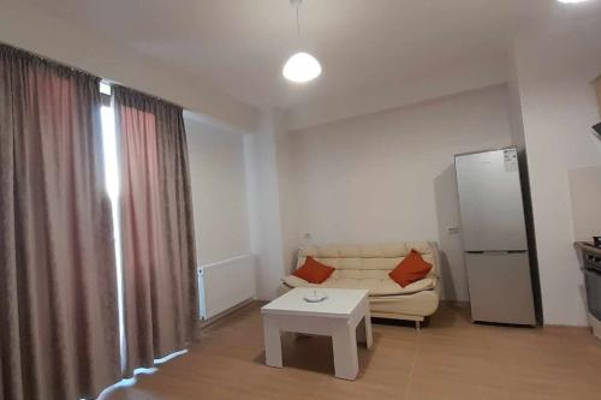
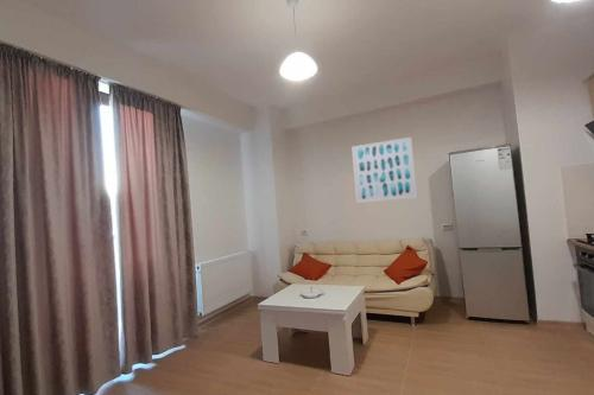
+ wall art (383, 171)
